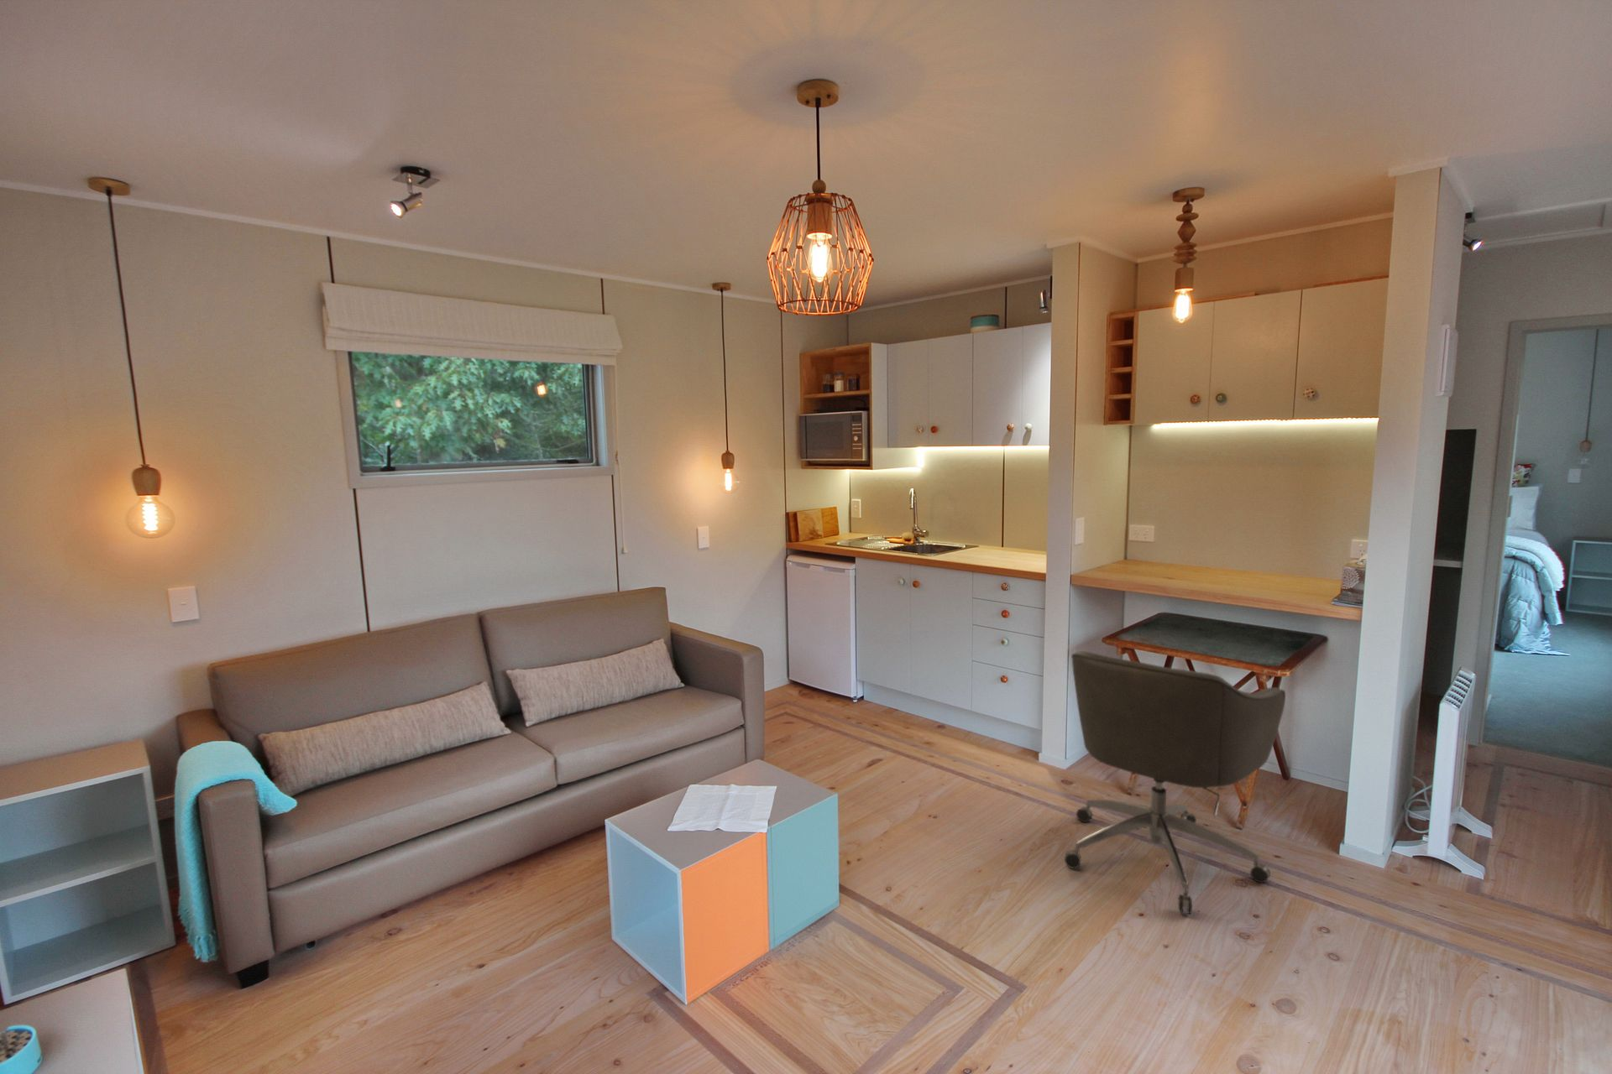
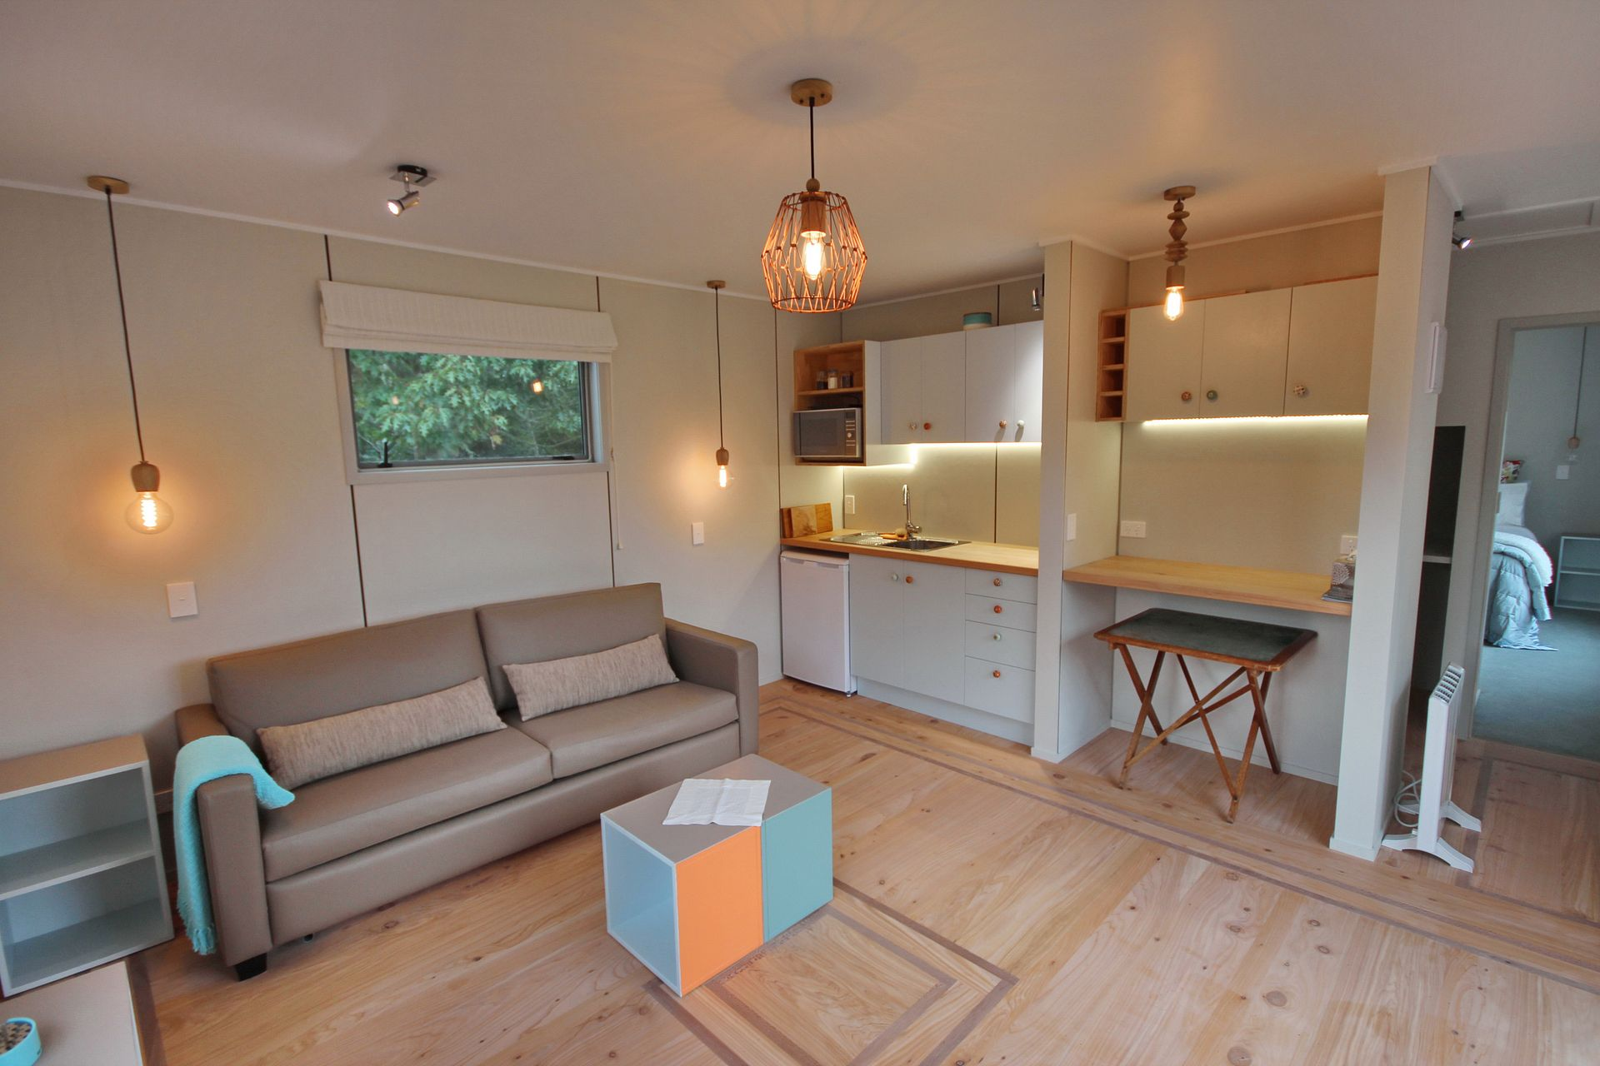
- chair (1162, 752)
